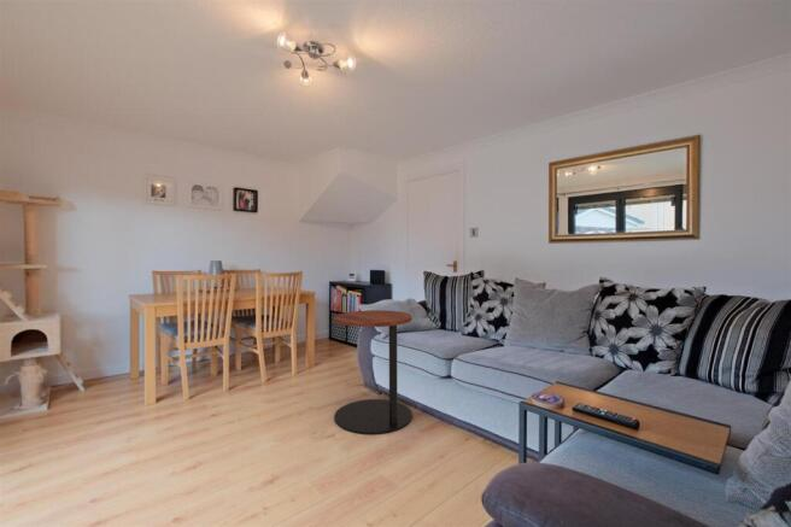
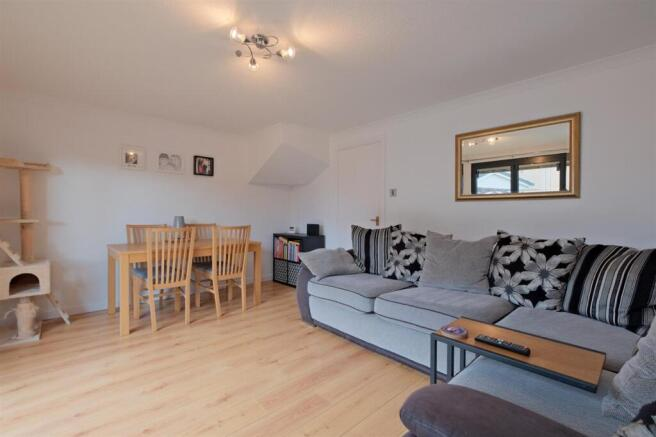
- side table (389, 365)
